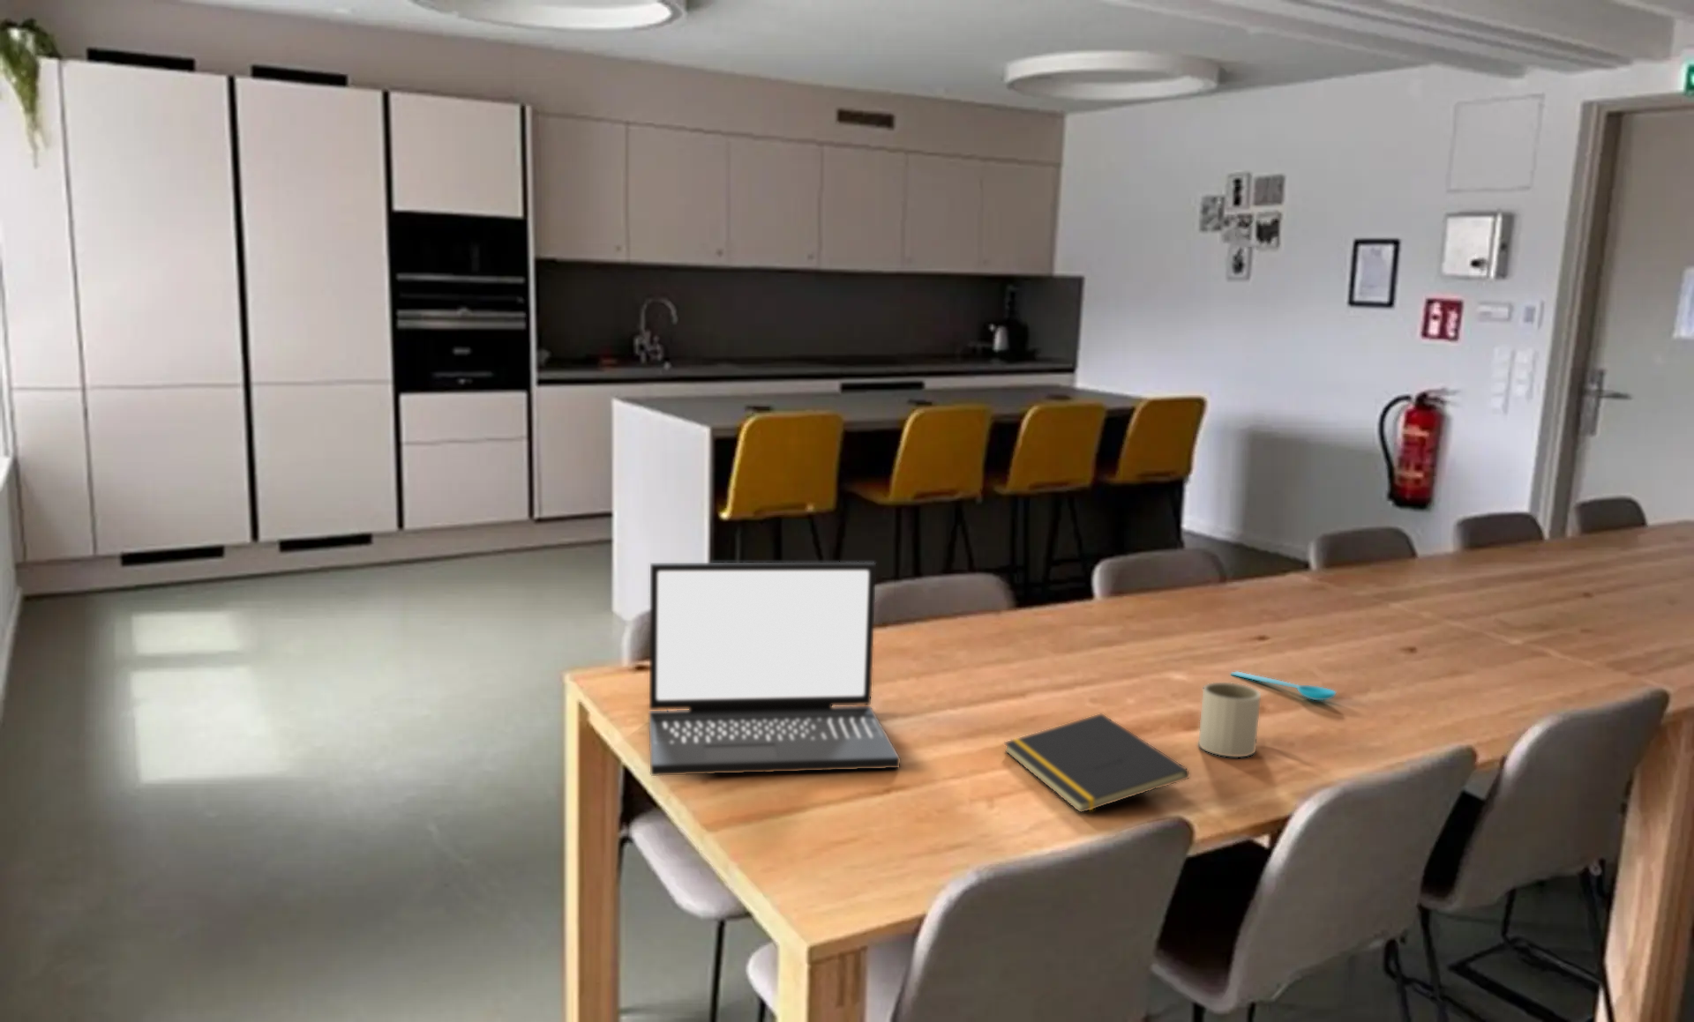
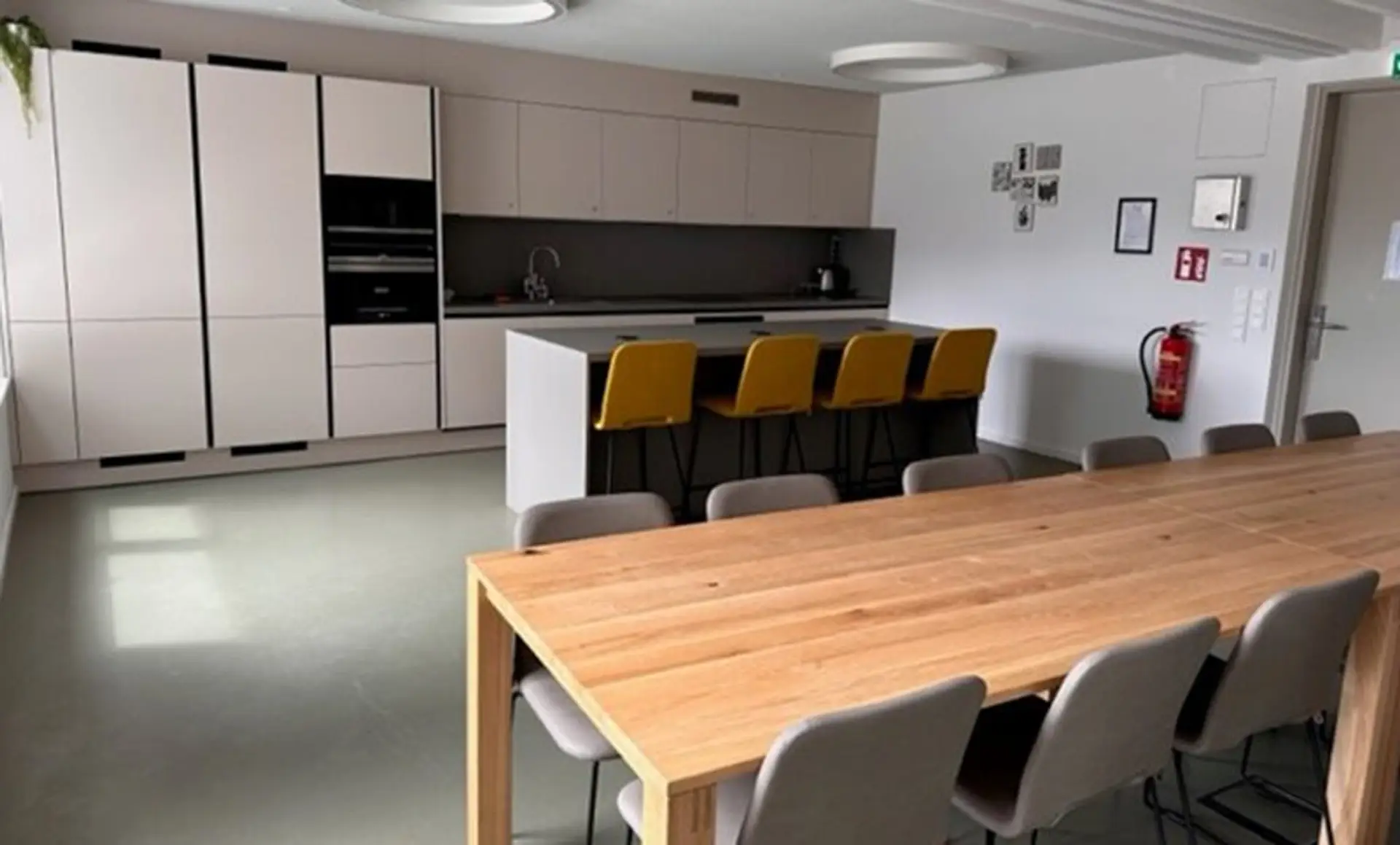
- mug (1234, 716)
- spoon (1281, 683)
- notepad (1091, 760)
- laptop (771, 662)
